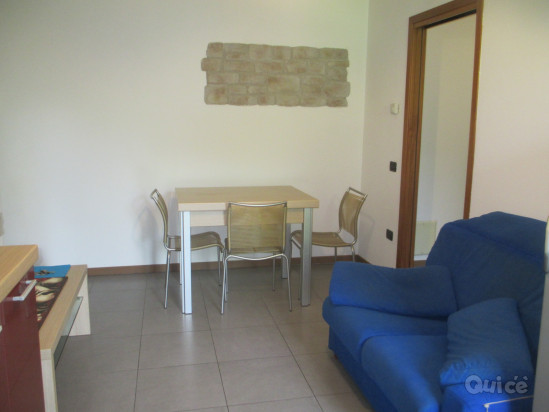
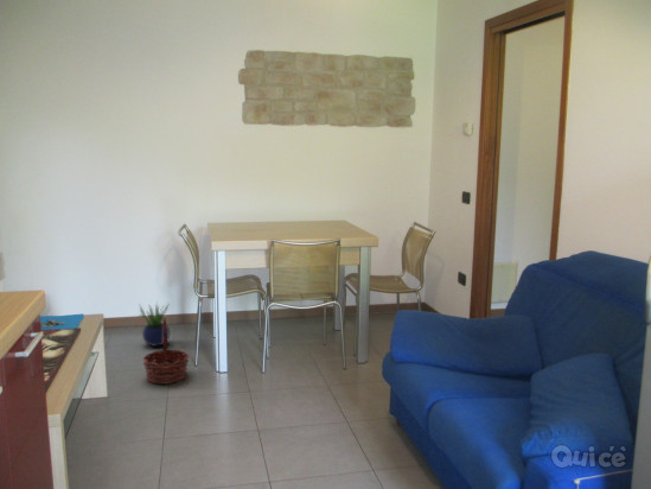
+ basket (165, 348)
+ potted plant (155, 324)
